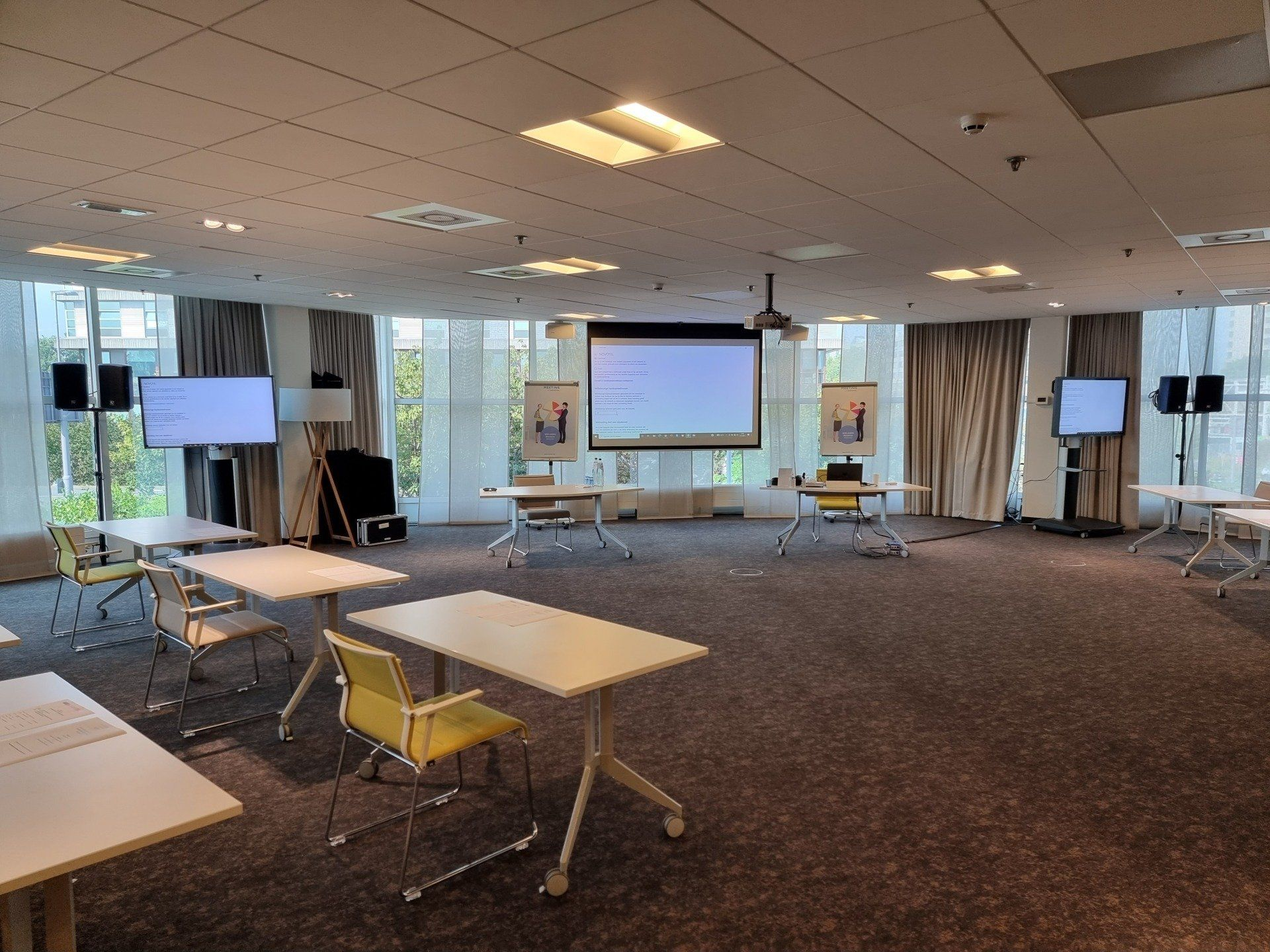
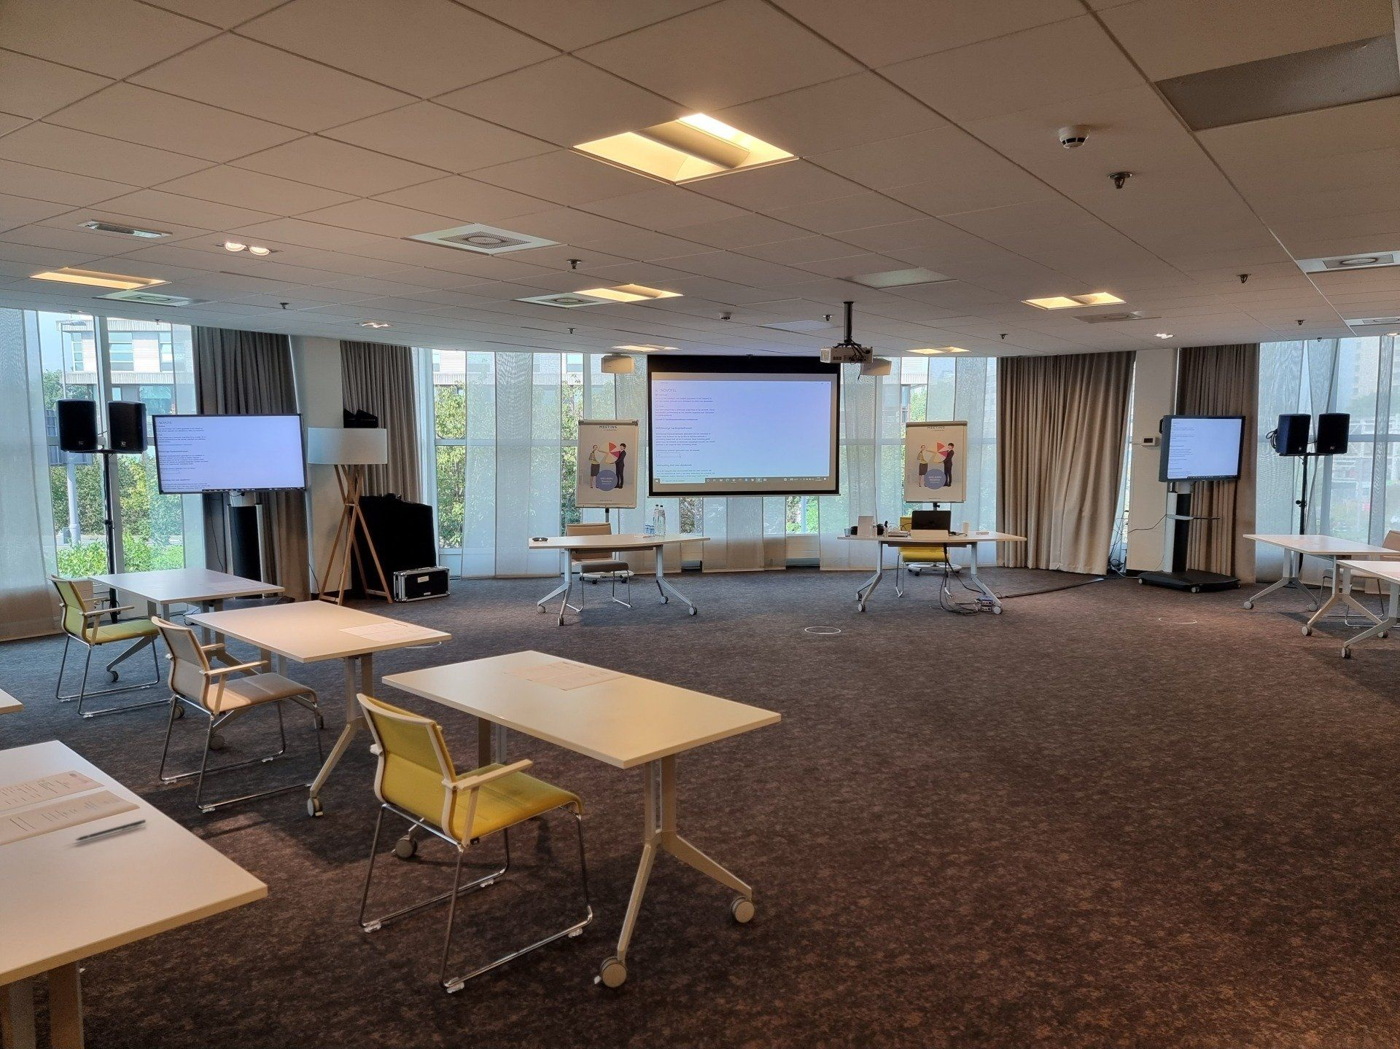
+ pen (111, 830)
